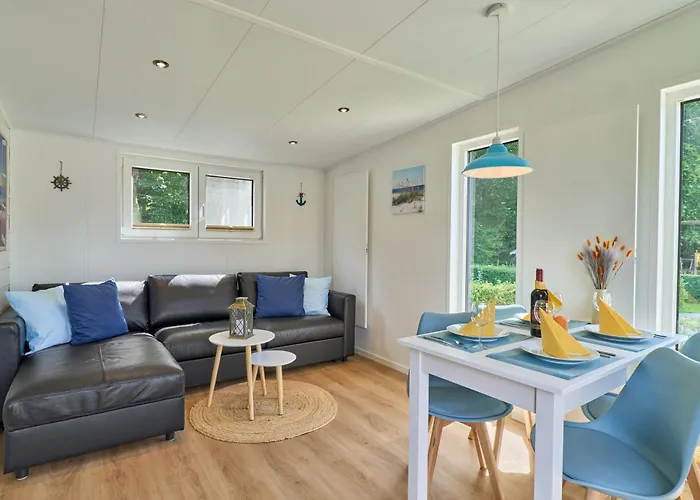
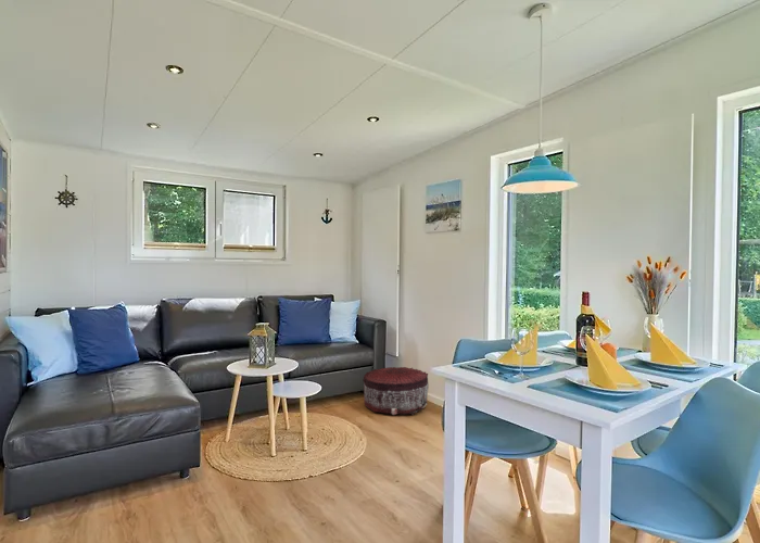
+ pouf (396, 388)
